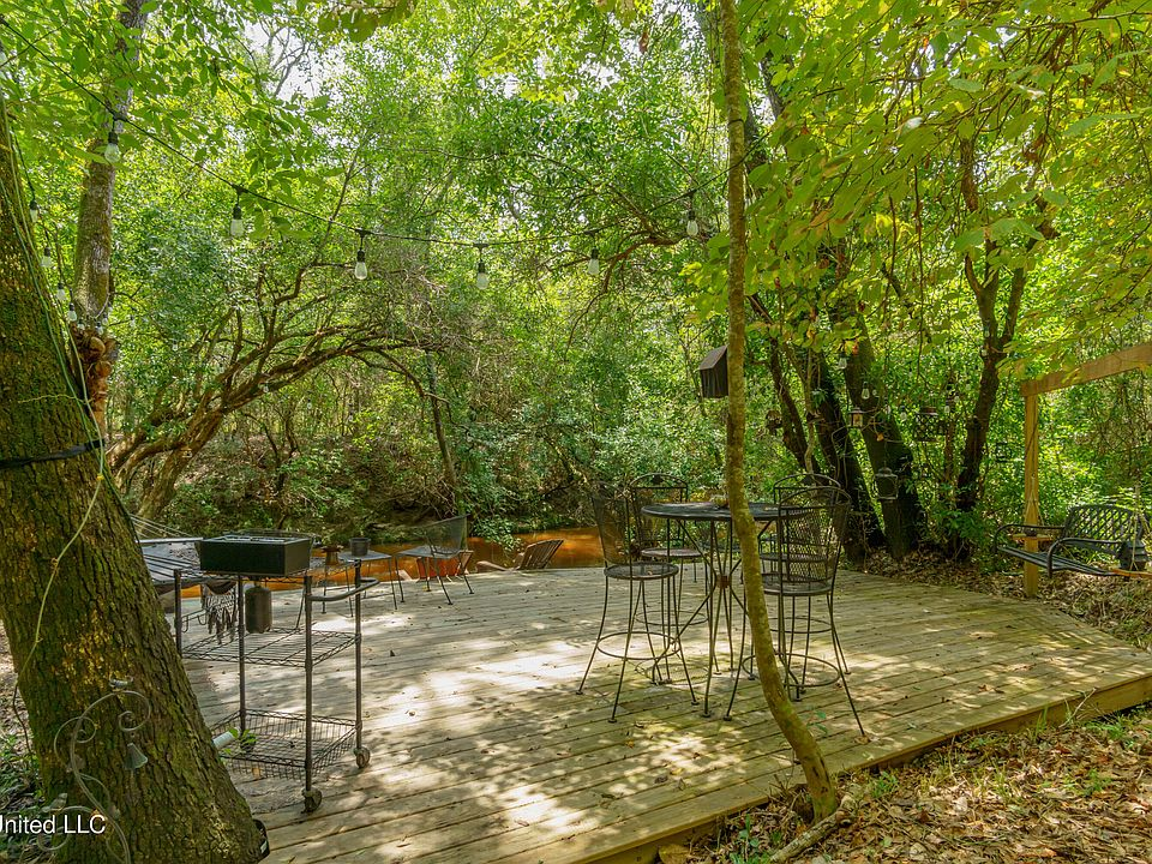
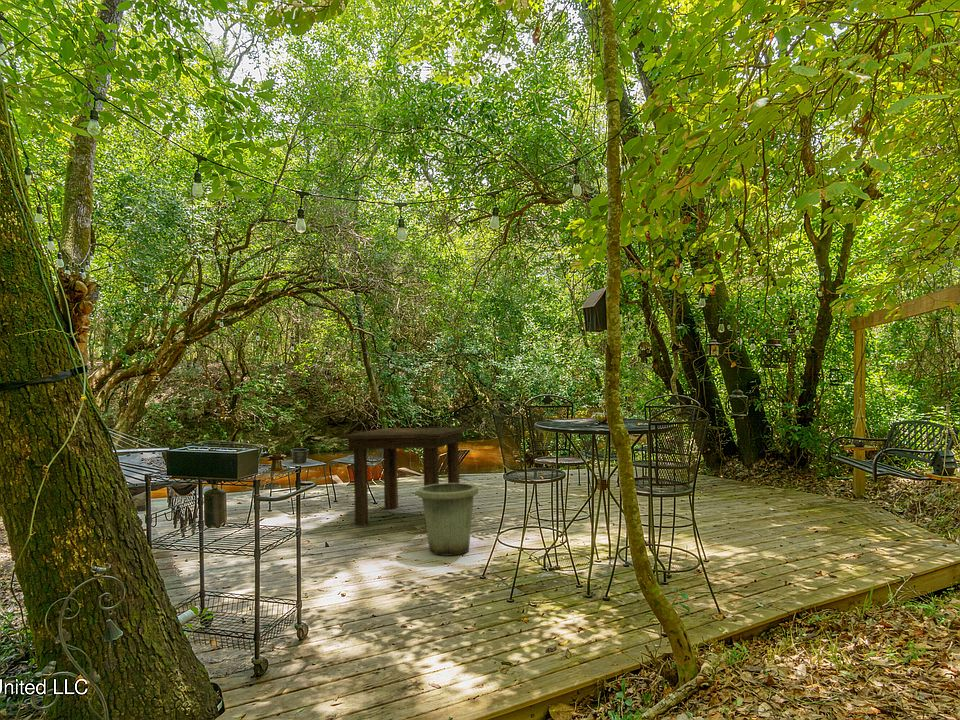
+ trash can (448, 518)
+ dining table (396, 473)
